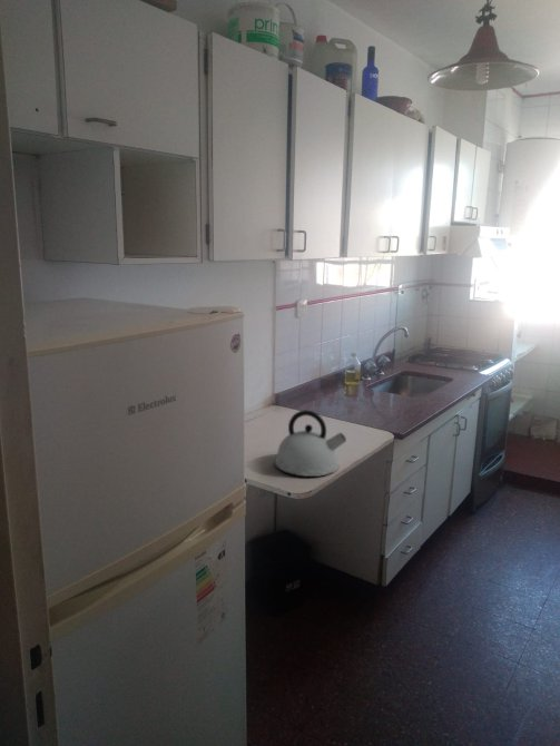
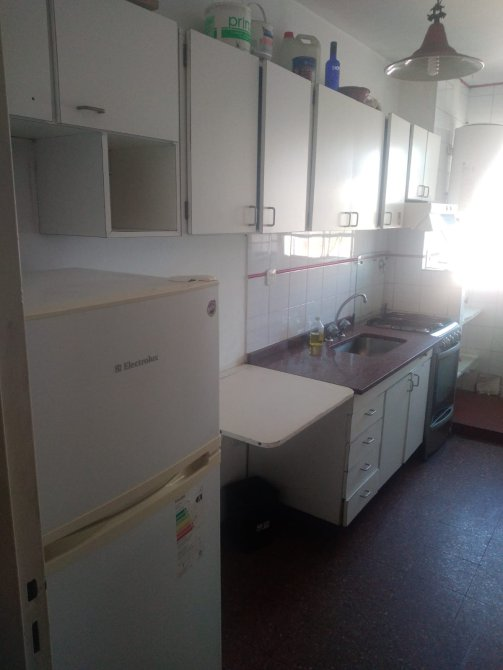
- kettle (311, 438)
